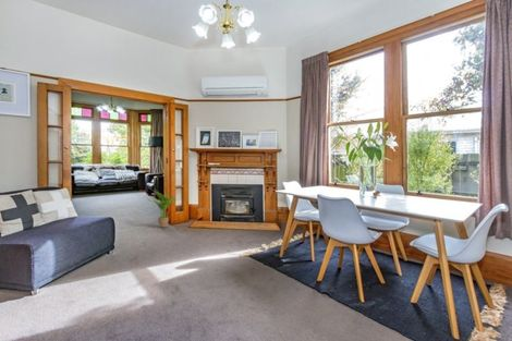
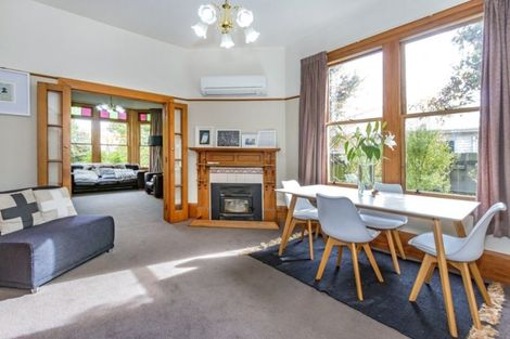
- potted plant (166, 208)
